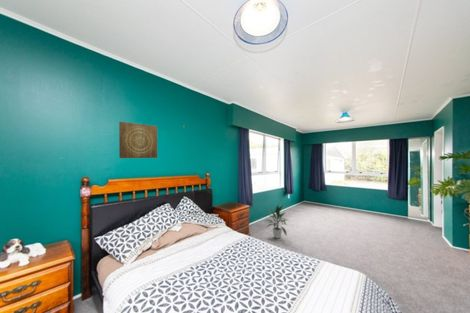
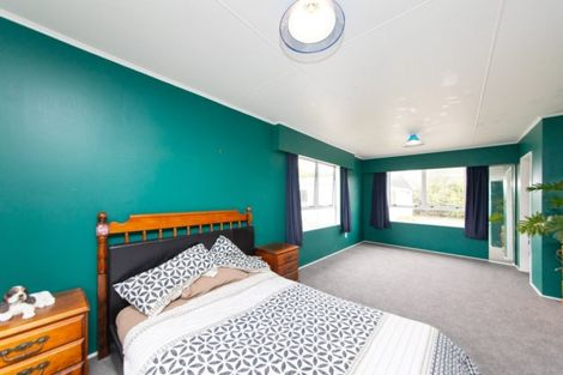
- indoor plant (277, 221)
- wall art (139, 141)
